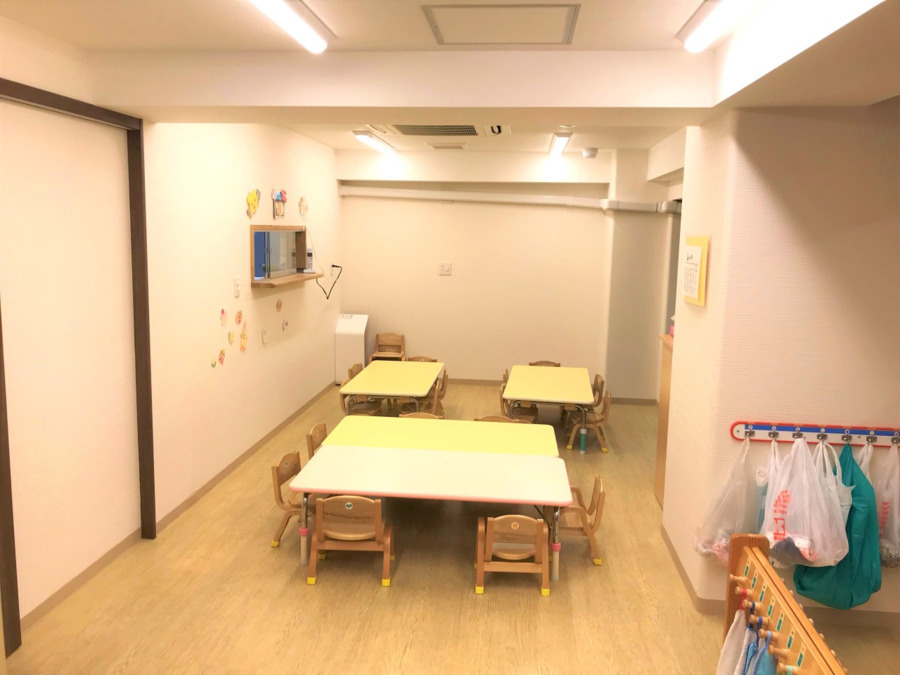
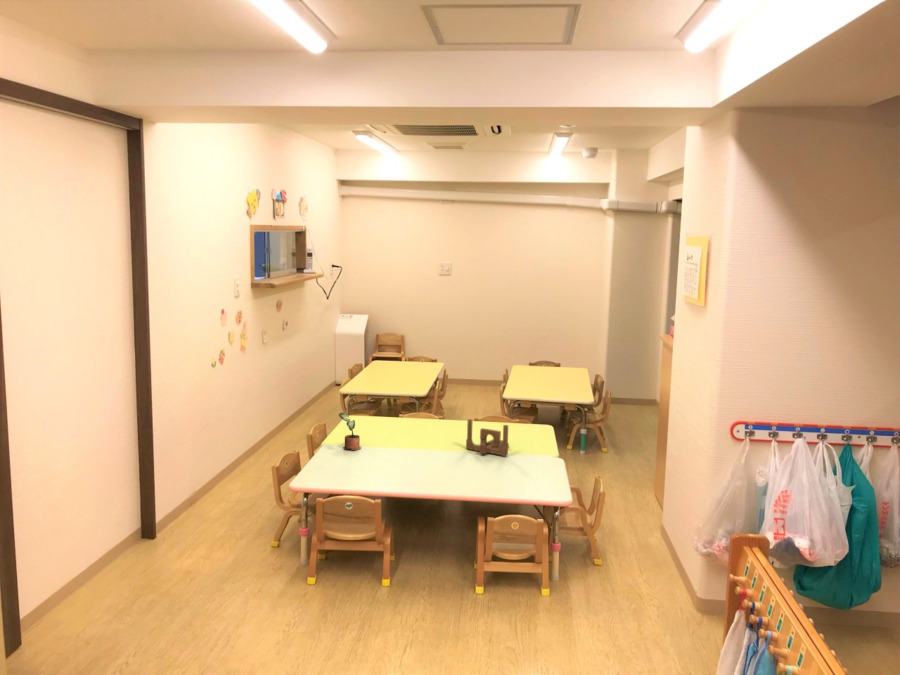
+ toy blocks (492, 435)
+ potted plant (350, 430)
